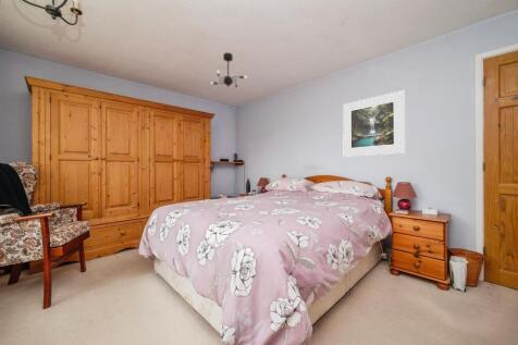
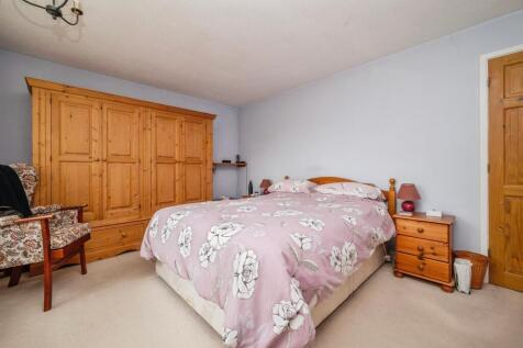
- ceiling light fixture (227, 71)
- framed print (371, 126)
